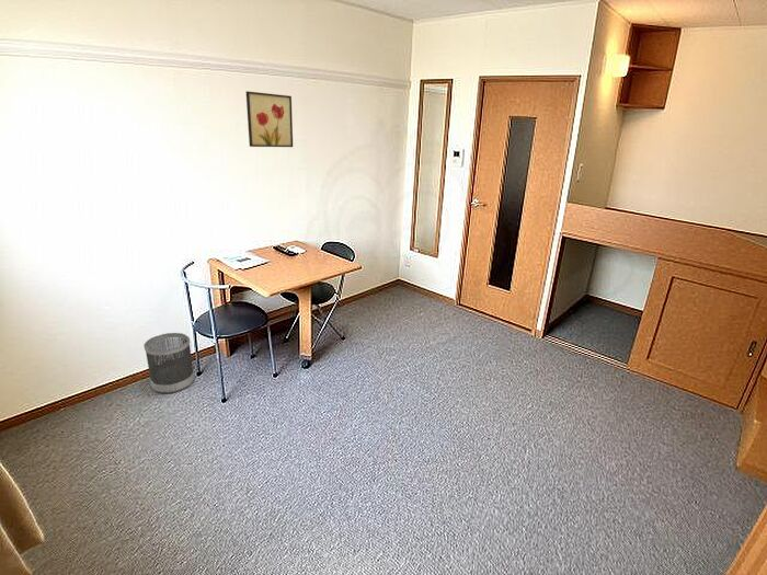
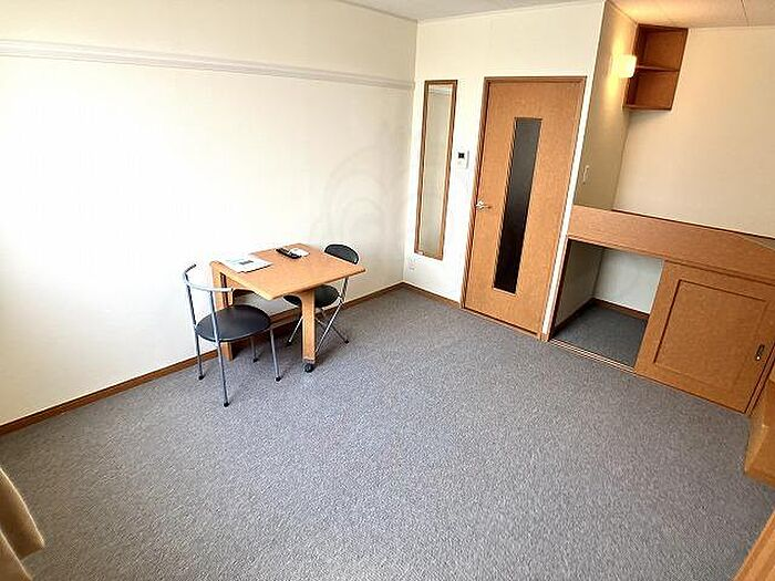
- wastebasket (170, 361)
- wall art (270, 120)
